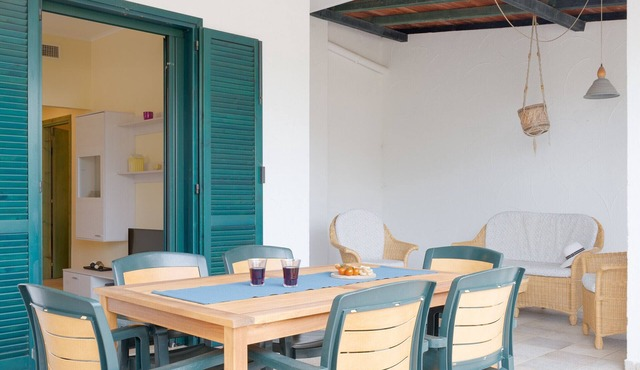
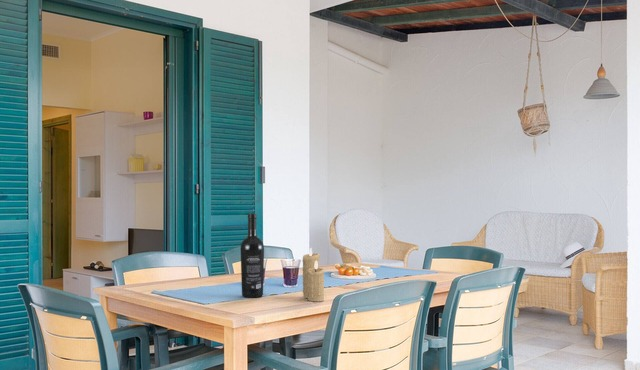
+ wine bottle (252, 254)
+ candle (313, 273)
